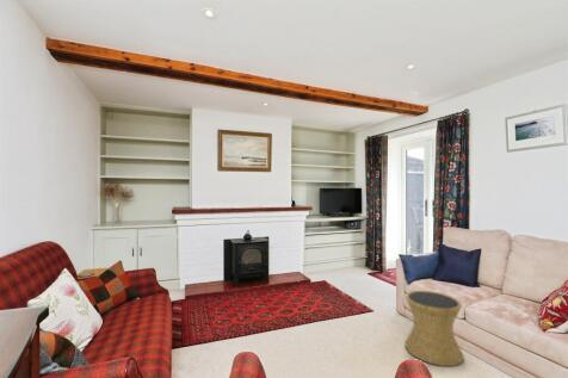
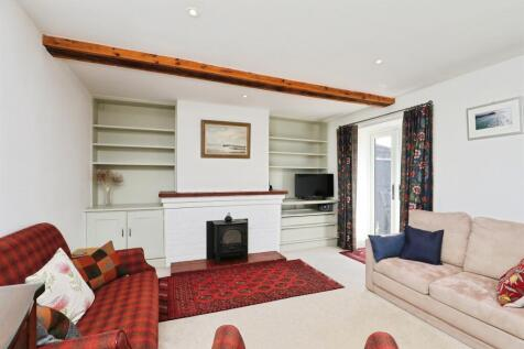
- side table (432, 324)
